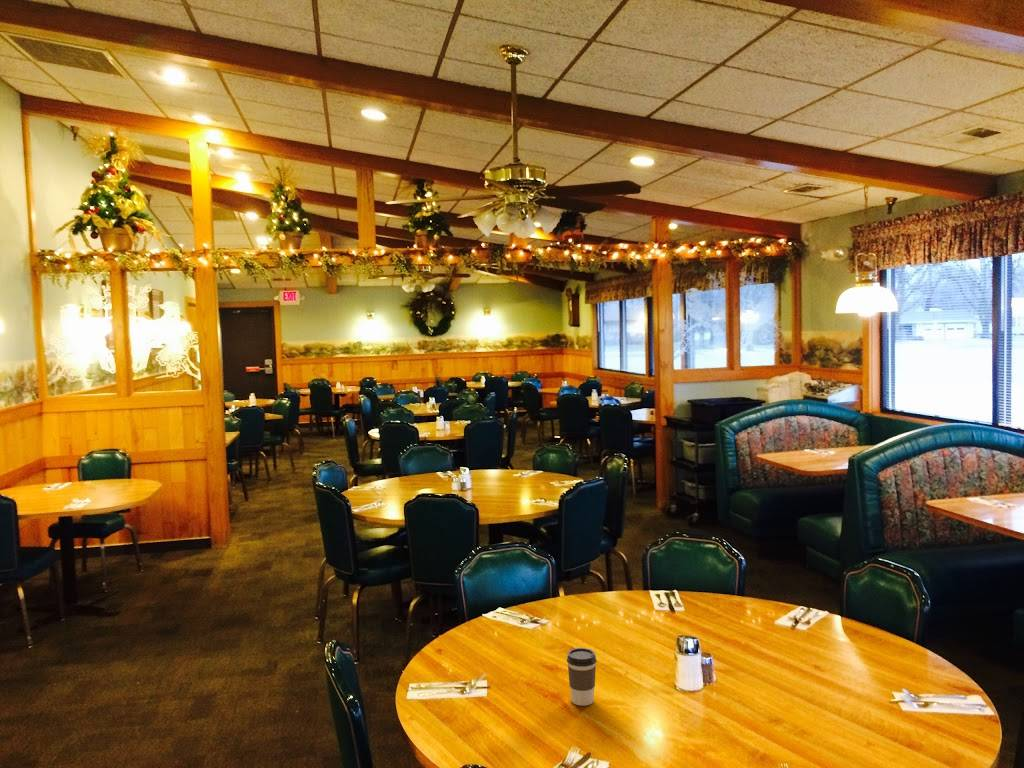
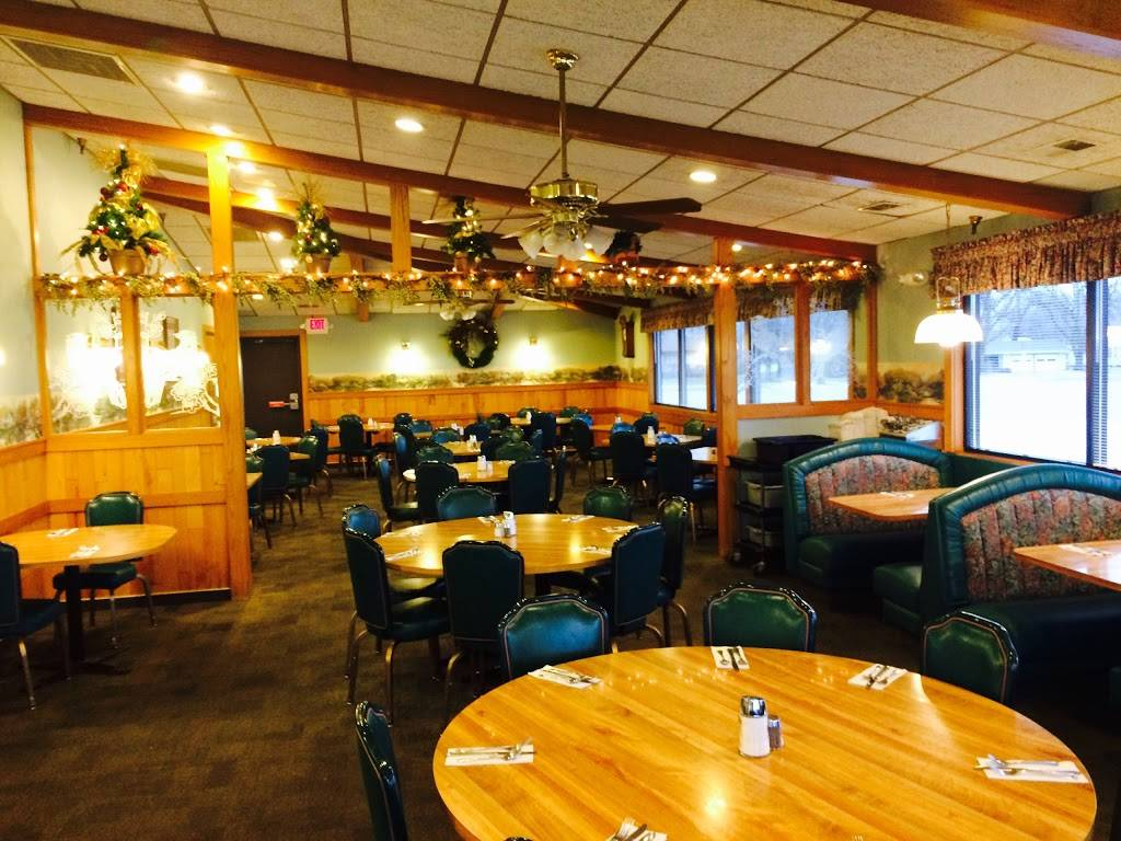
- coffee cup (581, 676)
